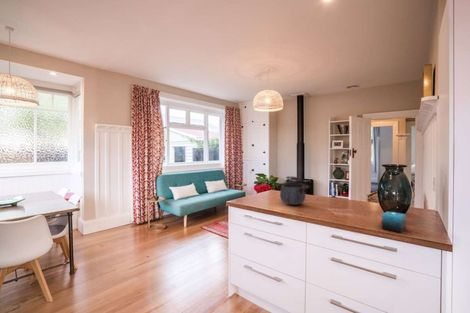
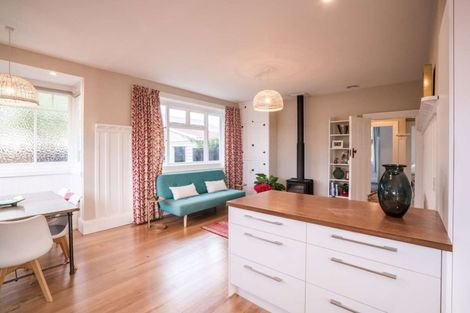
- kettle (292, 190)
- candle (393, 218)
